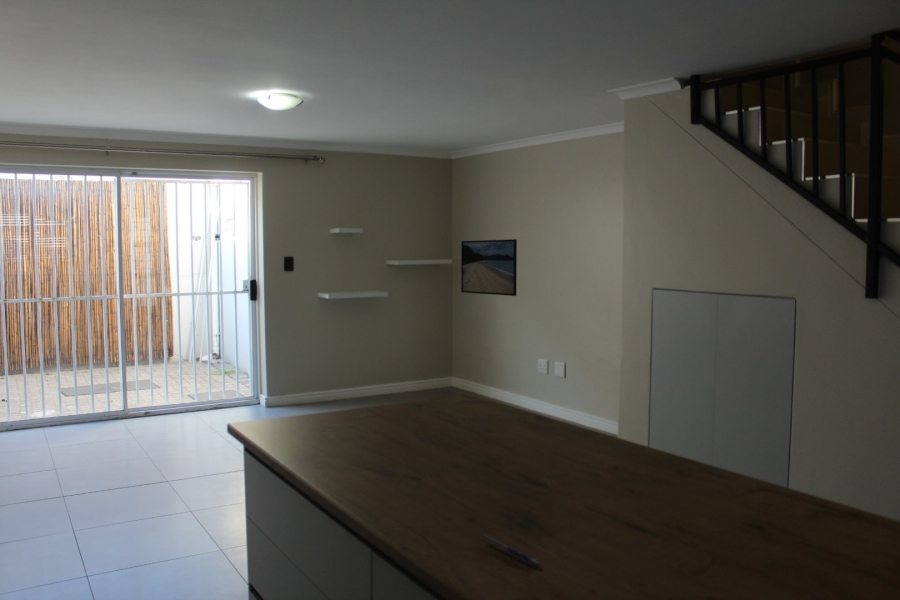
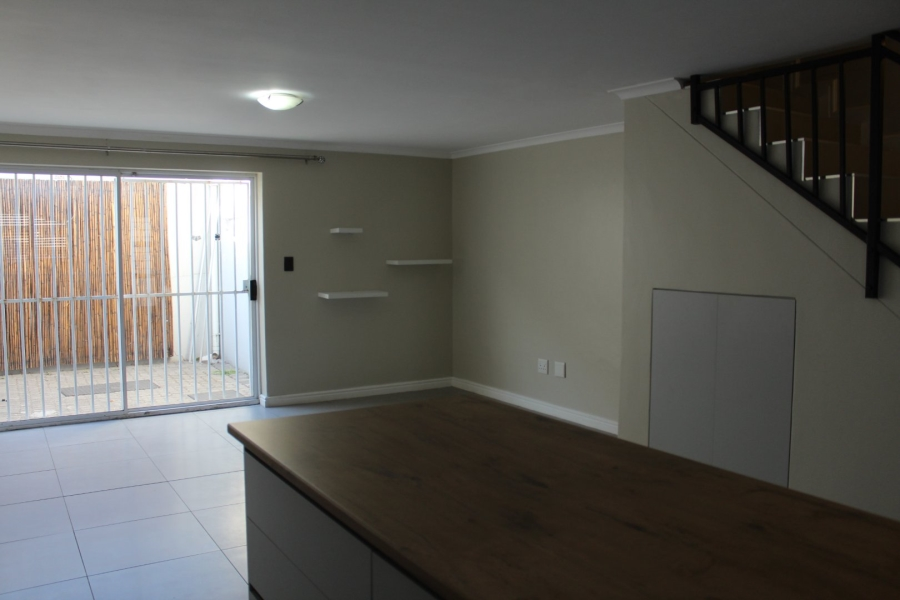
- pen (508, 548)
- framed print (487, 267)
